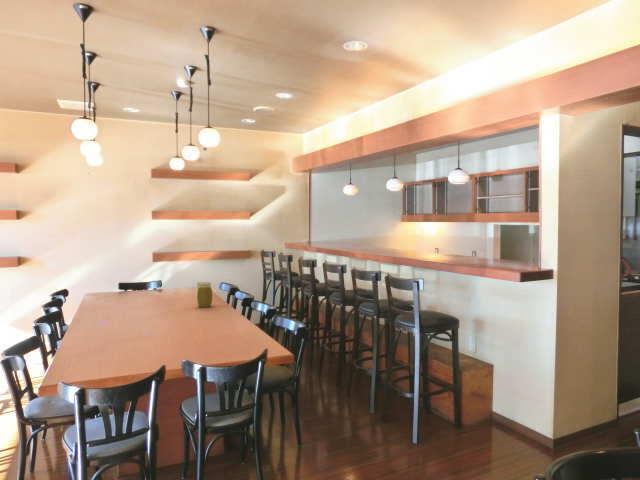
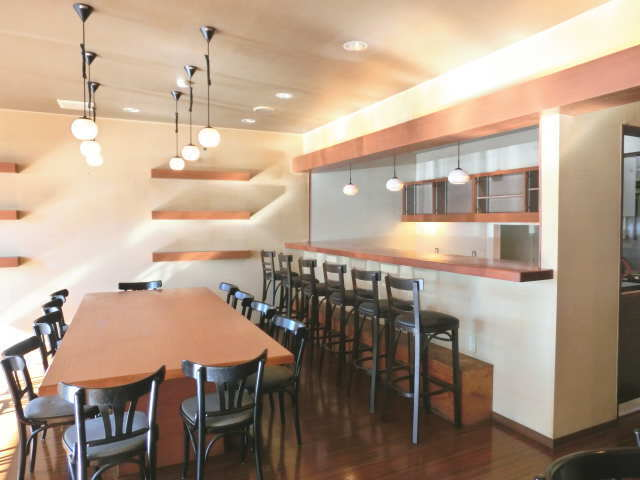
- jar (204, 294)
